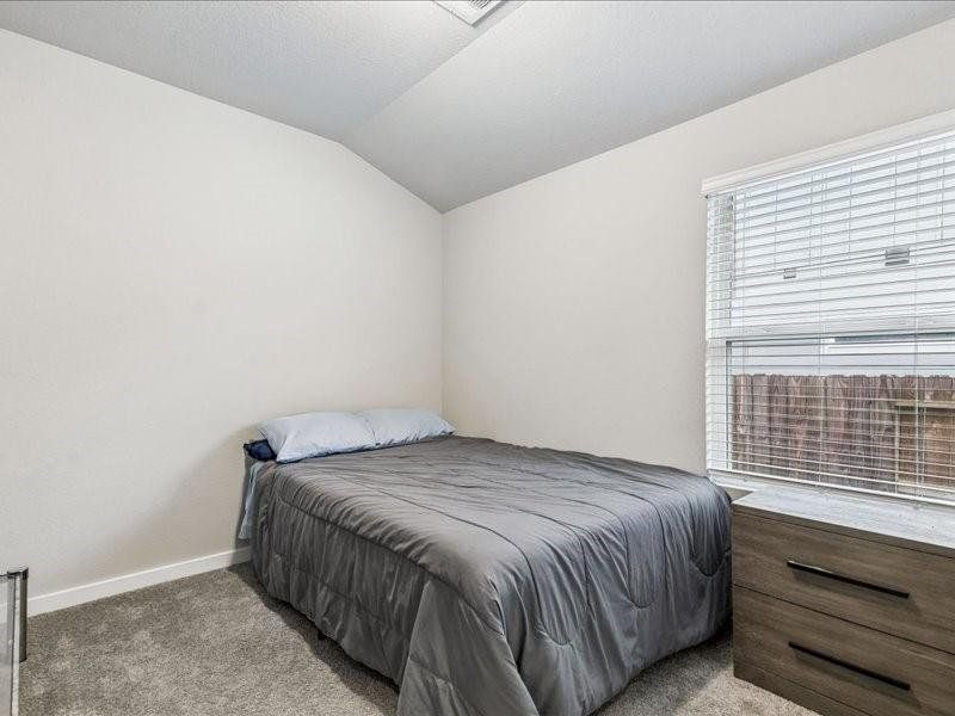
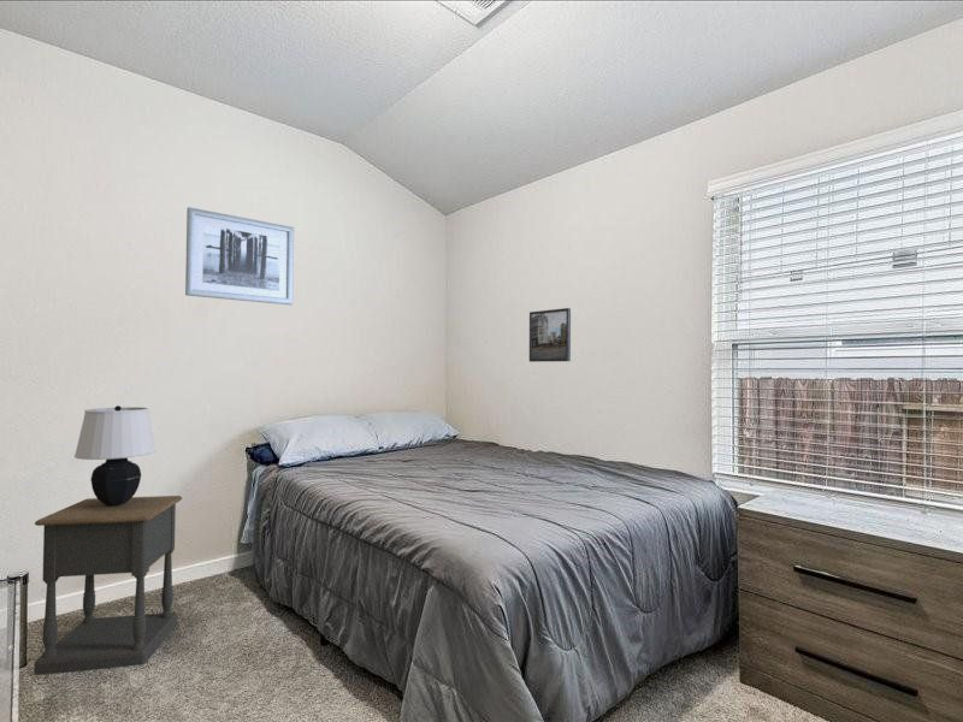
+ table lamp (116, 454)
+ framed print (549, 336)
+ wall art (243, 259)
+ nightstand (113, 573)
